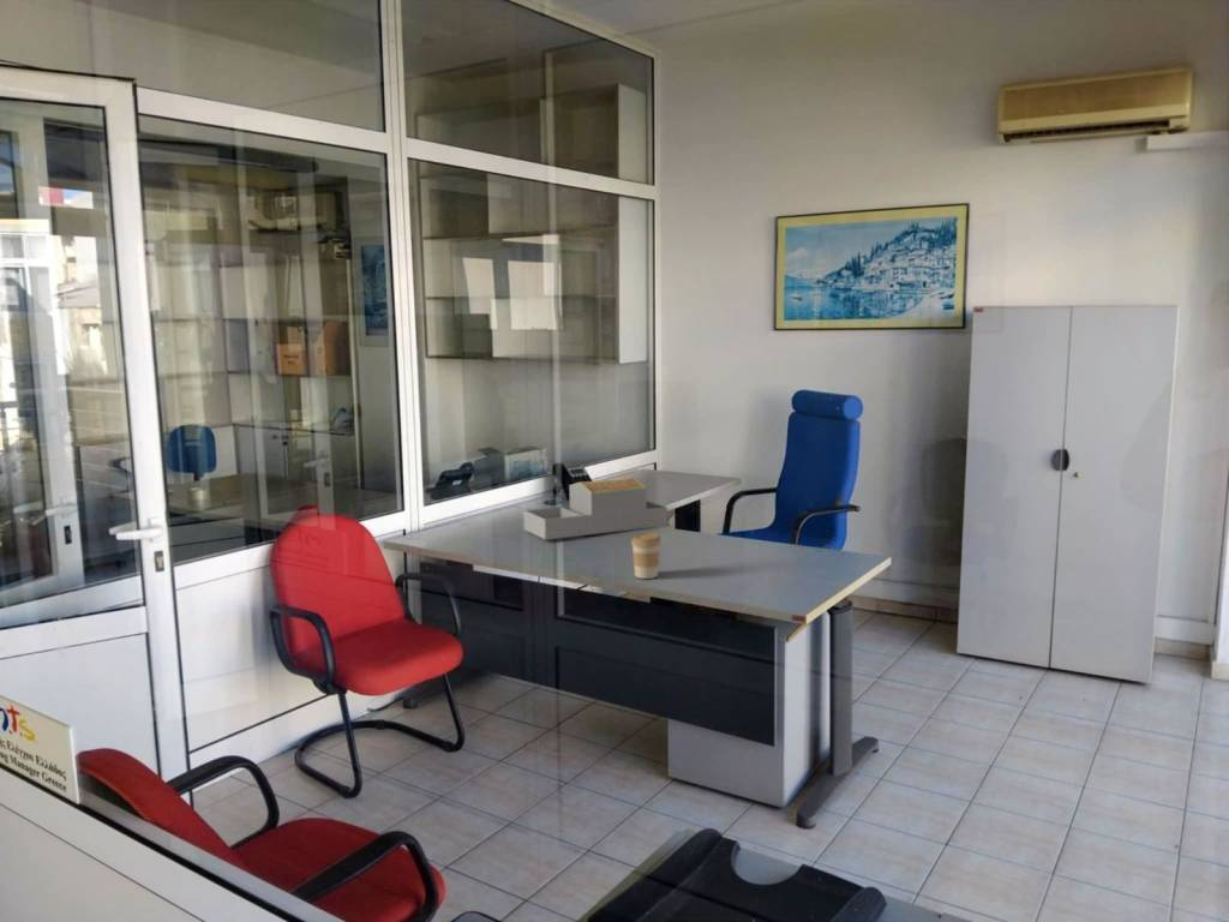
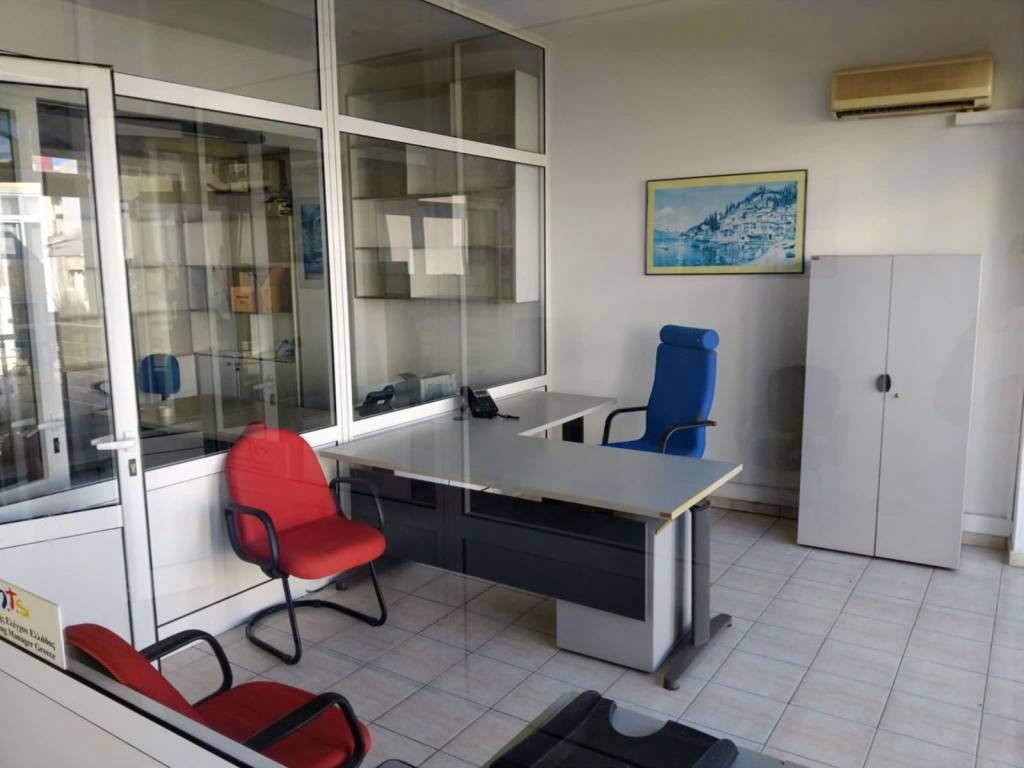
- architectural model (592, 502)
- coffee cup (646, 555)
